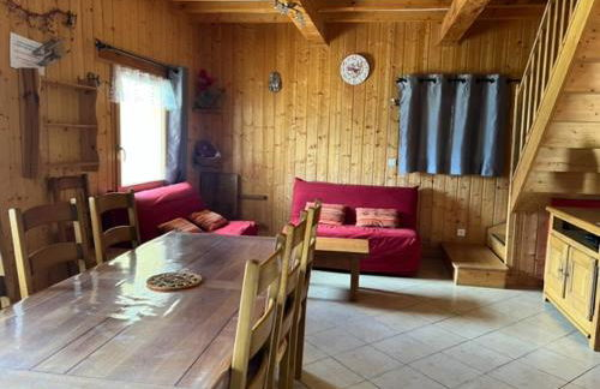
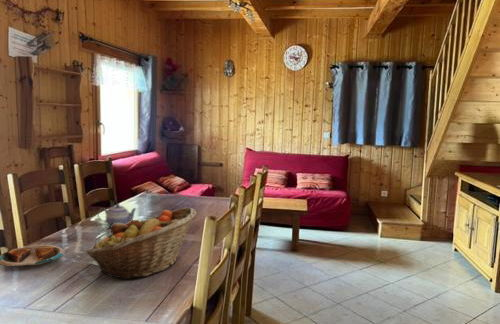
+ teapot (117, 214)
+ plate (30, 255)
+ fruit basket (145, 237)
